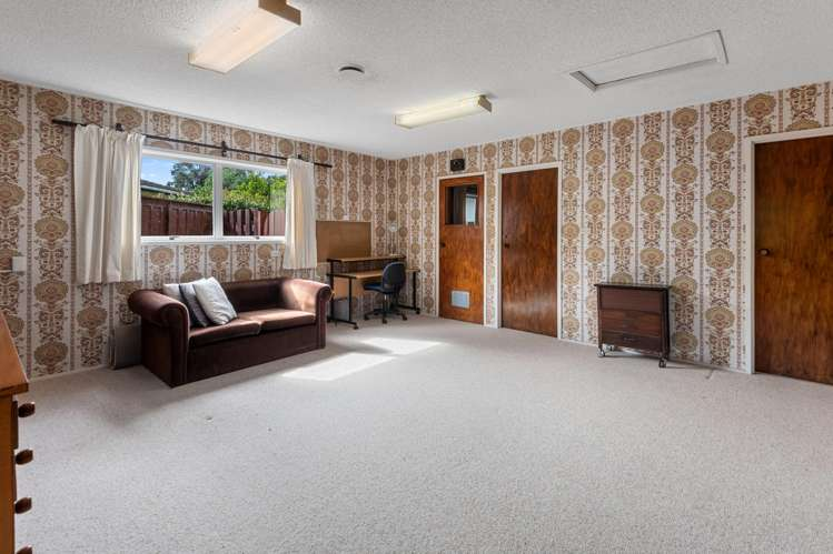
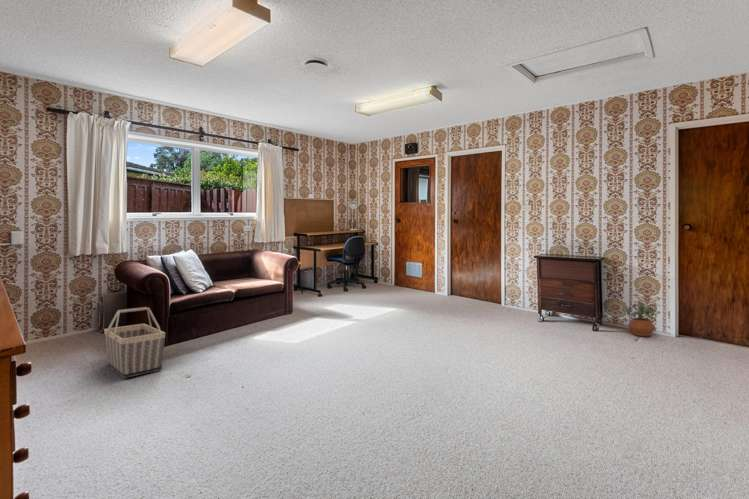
+ basket (134, 338)
+ potted plant (641, 318)
